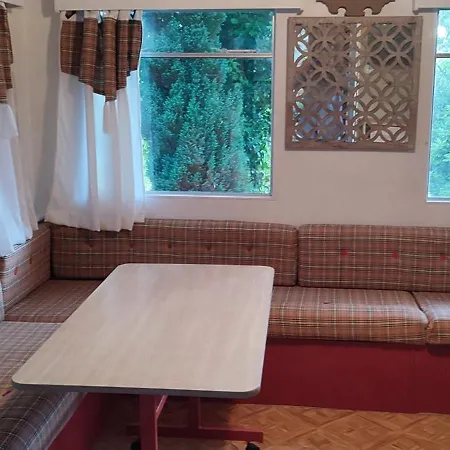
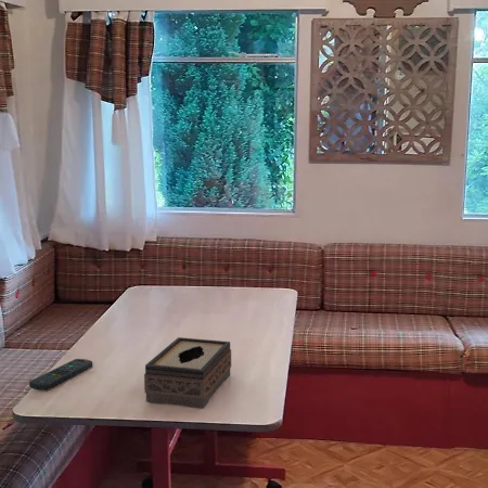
+ remote control (62, 373)
+ tissue box (190, 370)
